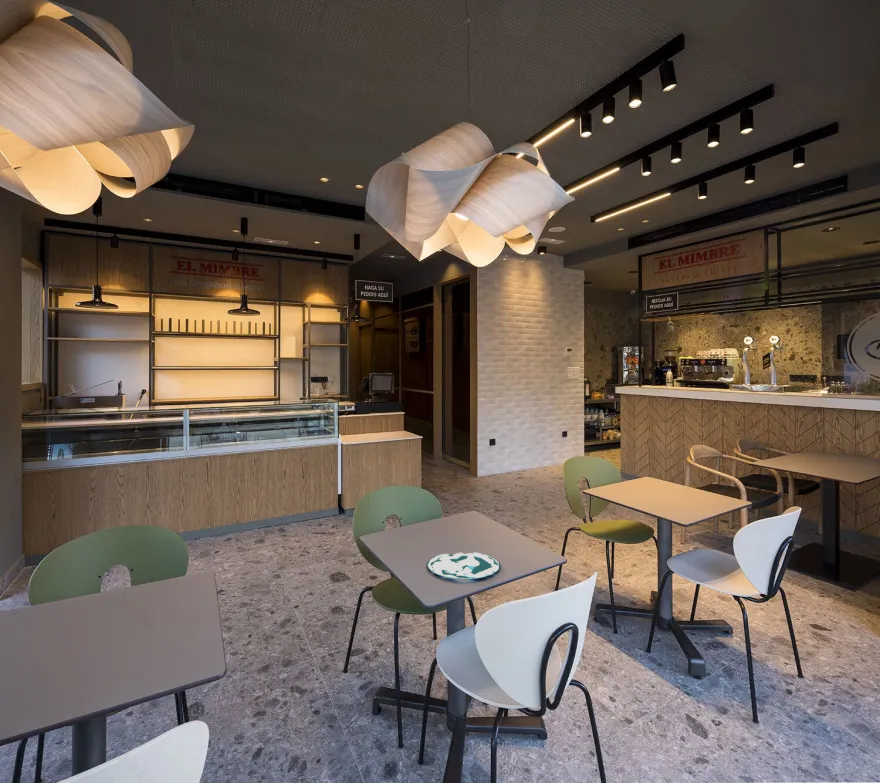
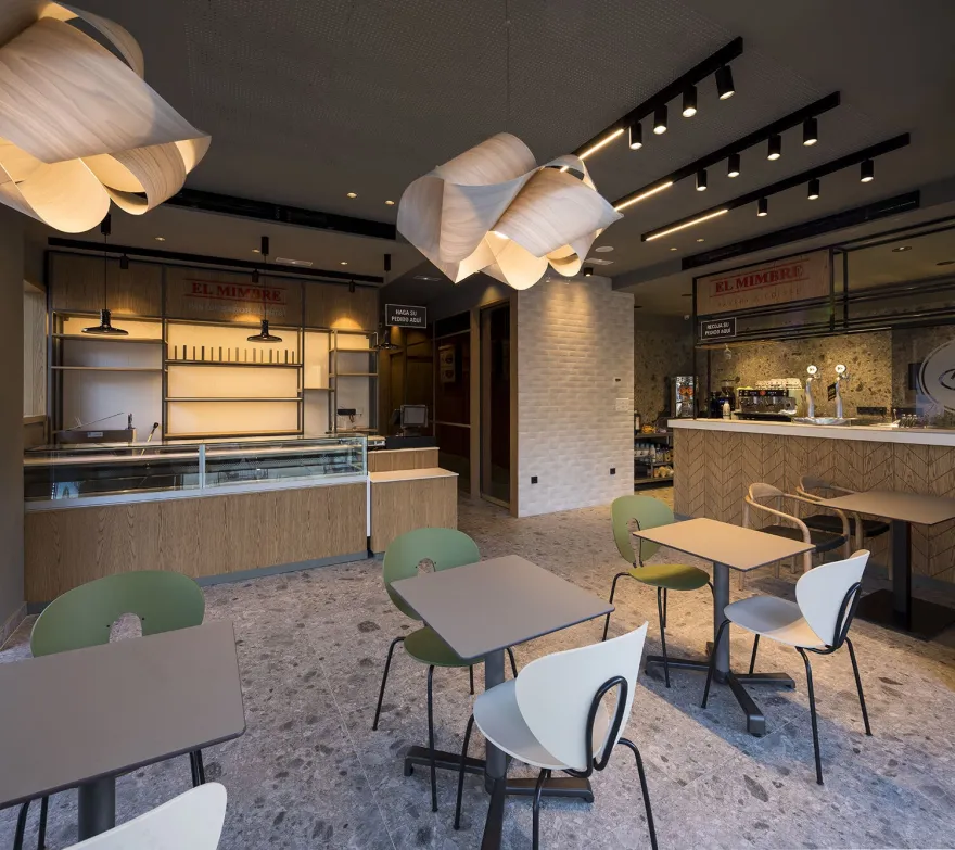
- plate (463, 561)
